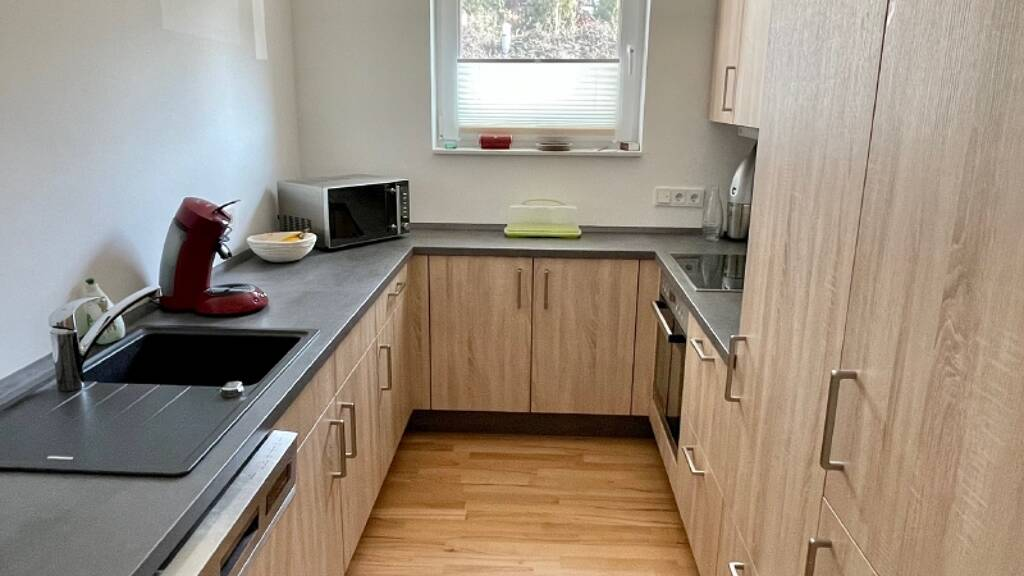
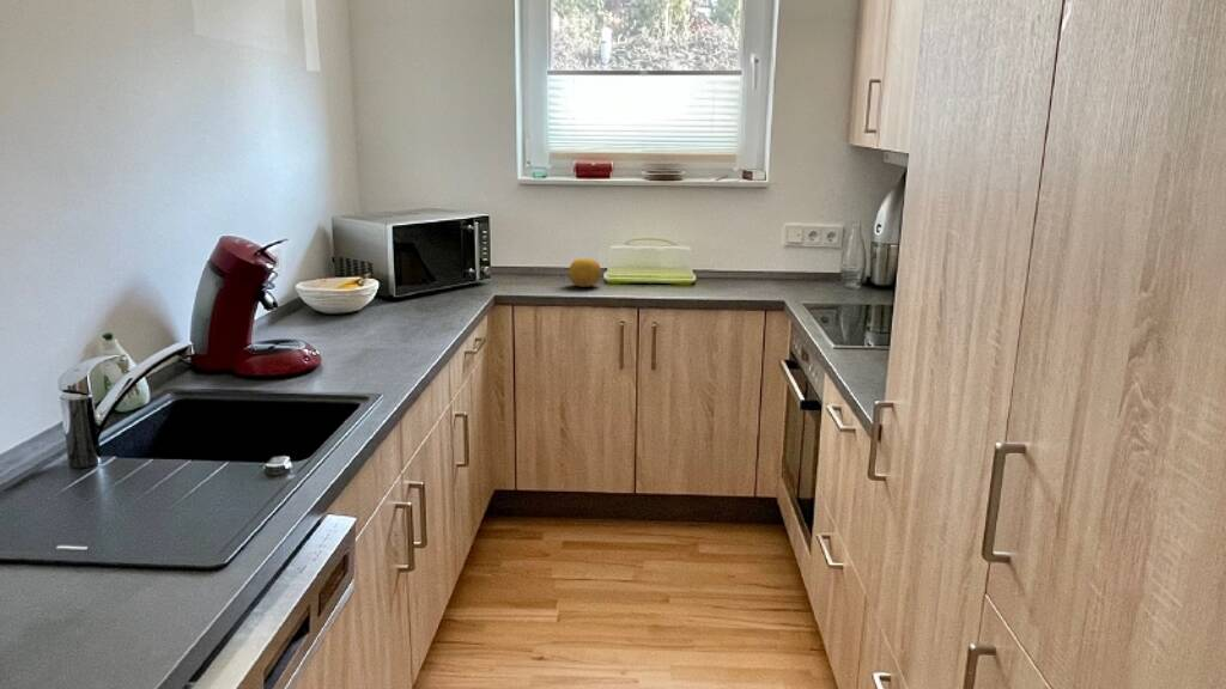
+ fruit (584, 272)
